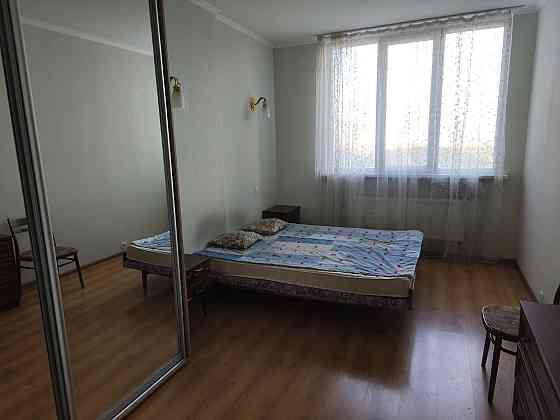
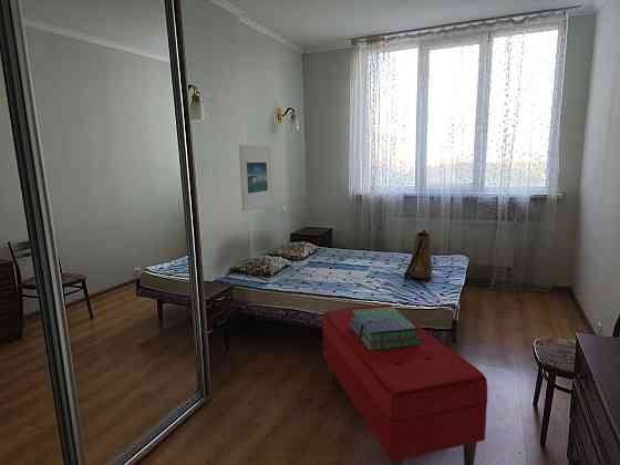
+ stack of books (382, 326)
+ tote bag (418, 254)
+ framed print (257, 177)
+ bench (389, 376)
